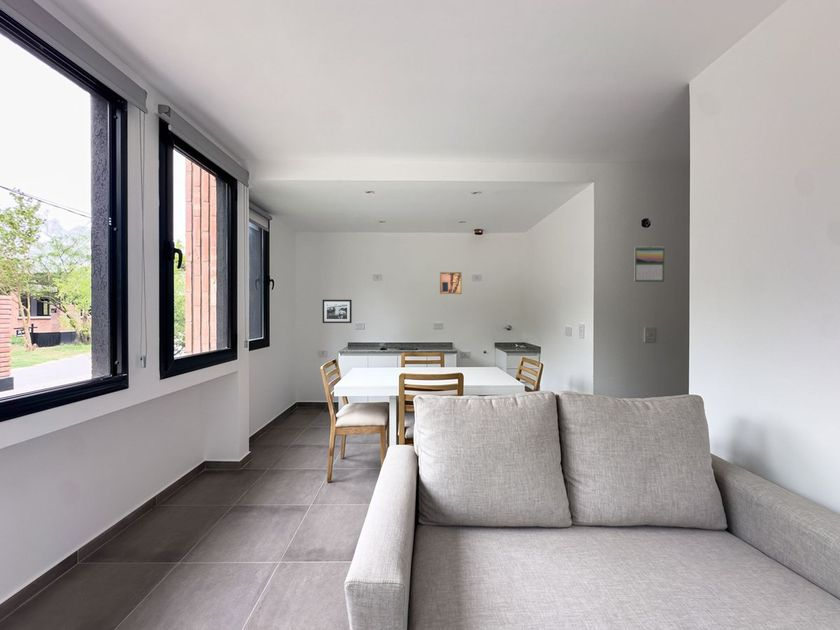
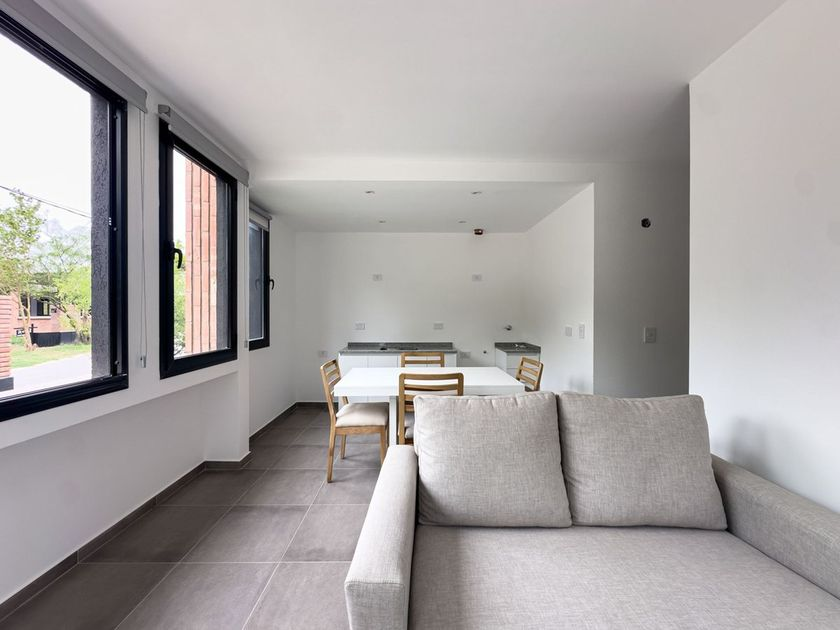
- wall art (450, 283)
- picture frame (337, 311)
- calendar (649, 263)
